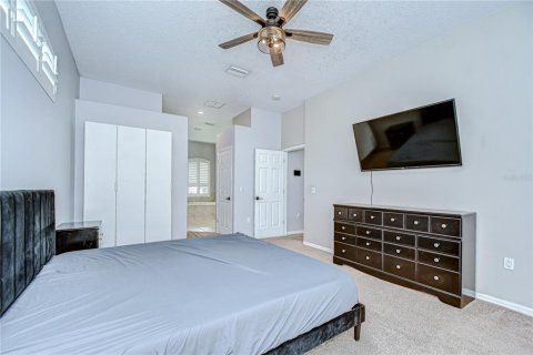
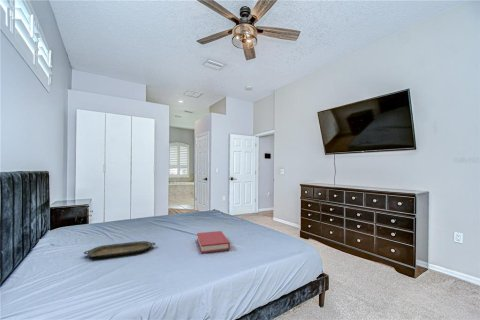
+ hardback book (212, 240)
+ serving tray (121, 249)
